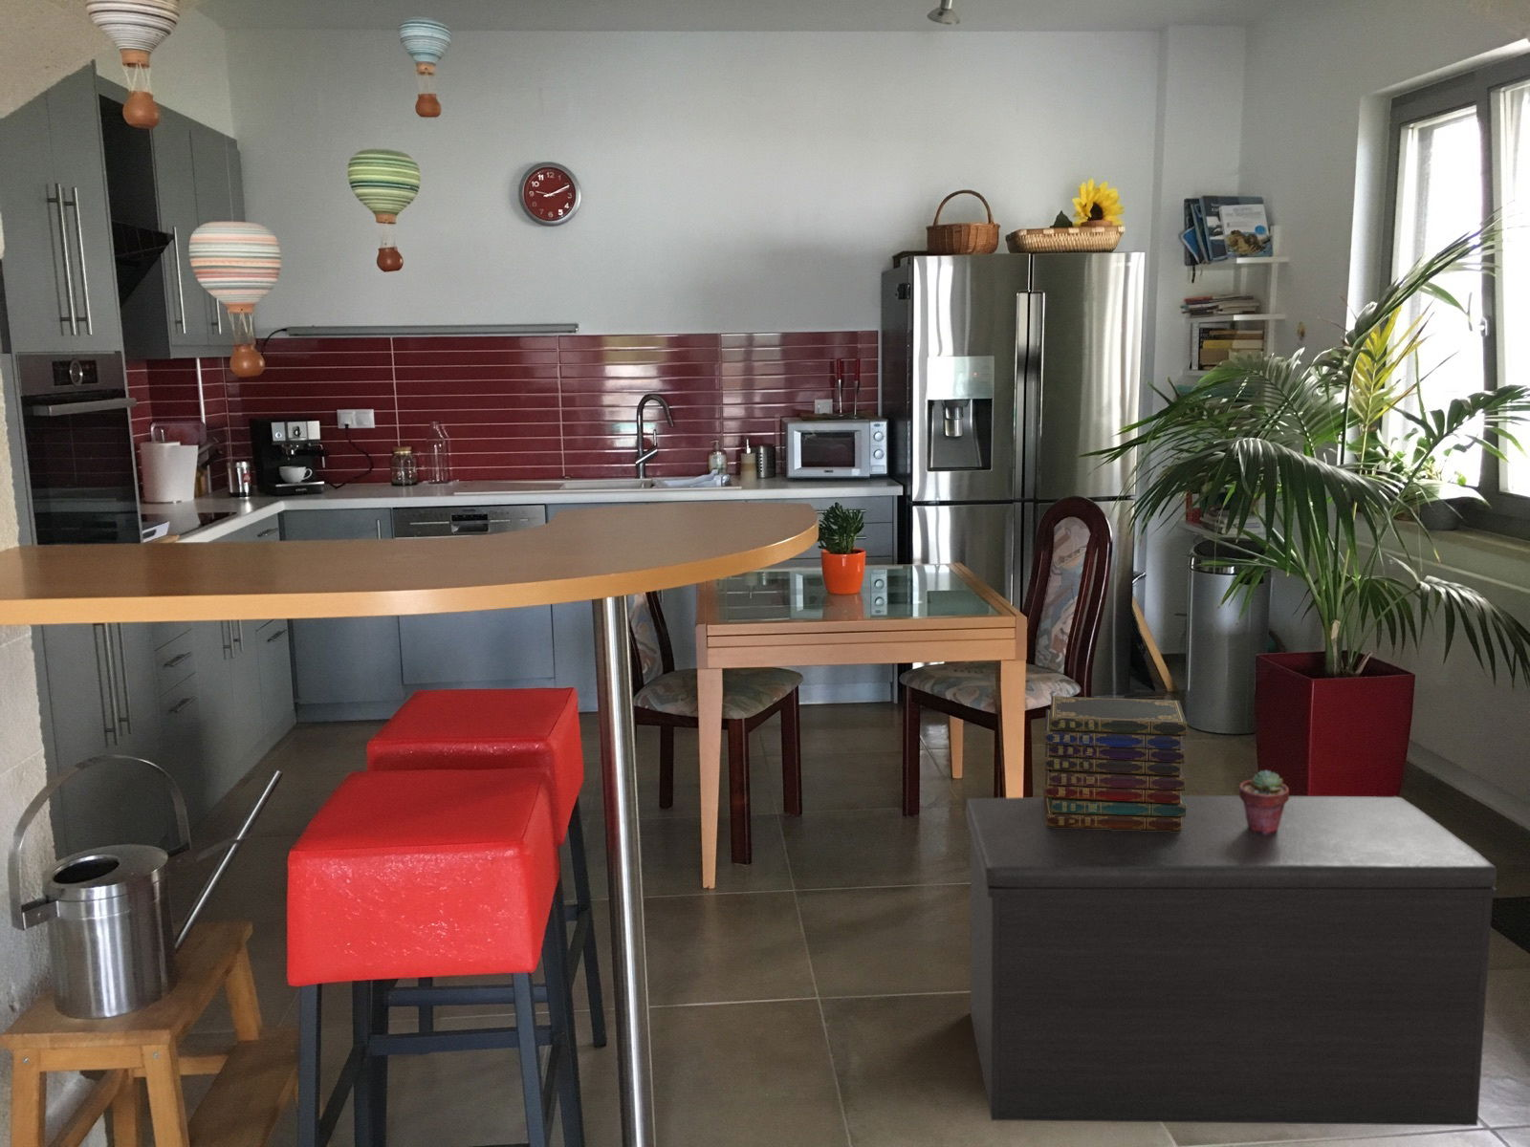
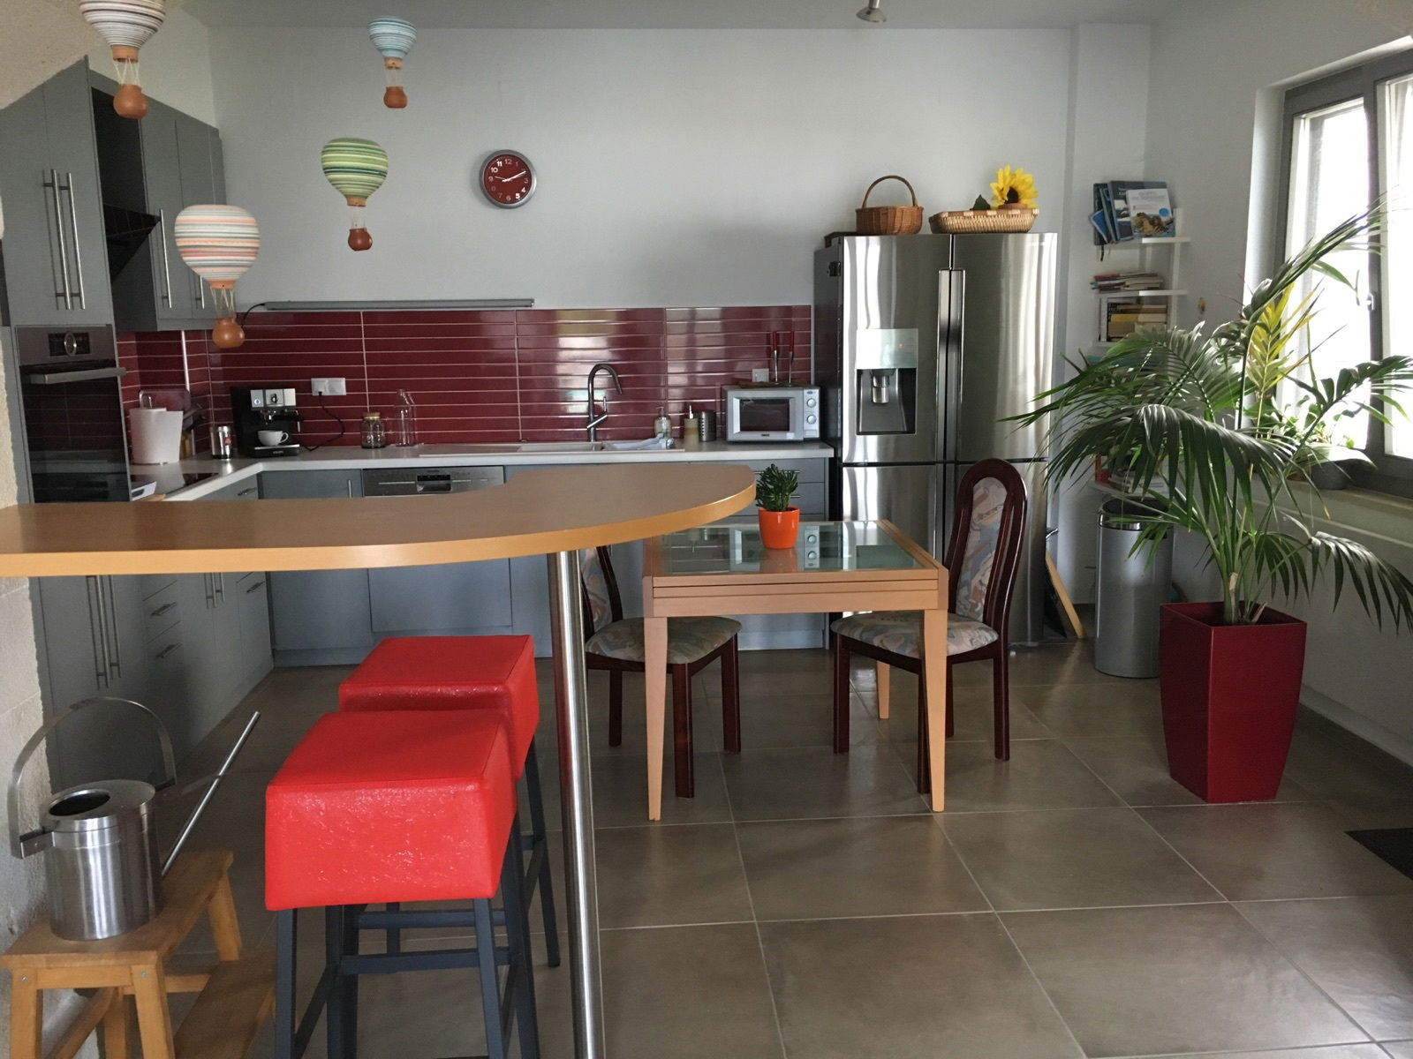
- bench (1205, 948)
- book stack (1113, 760)
- potted succulent (1264, 798)
